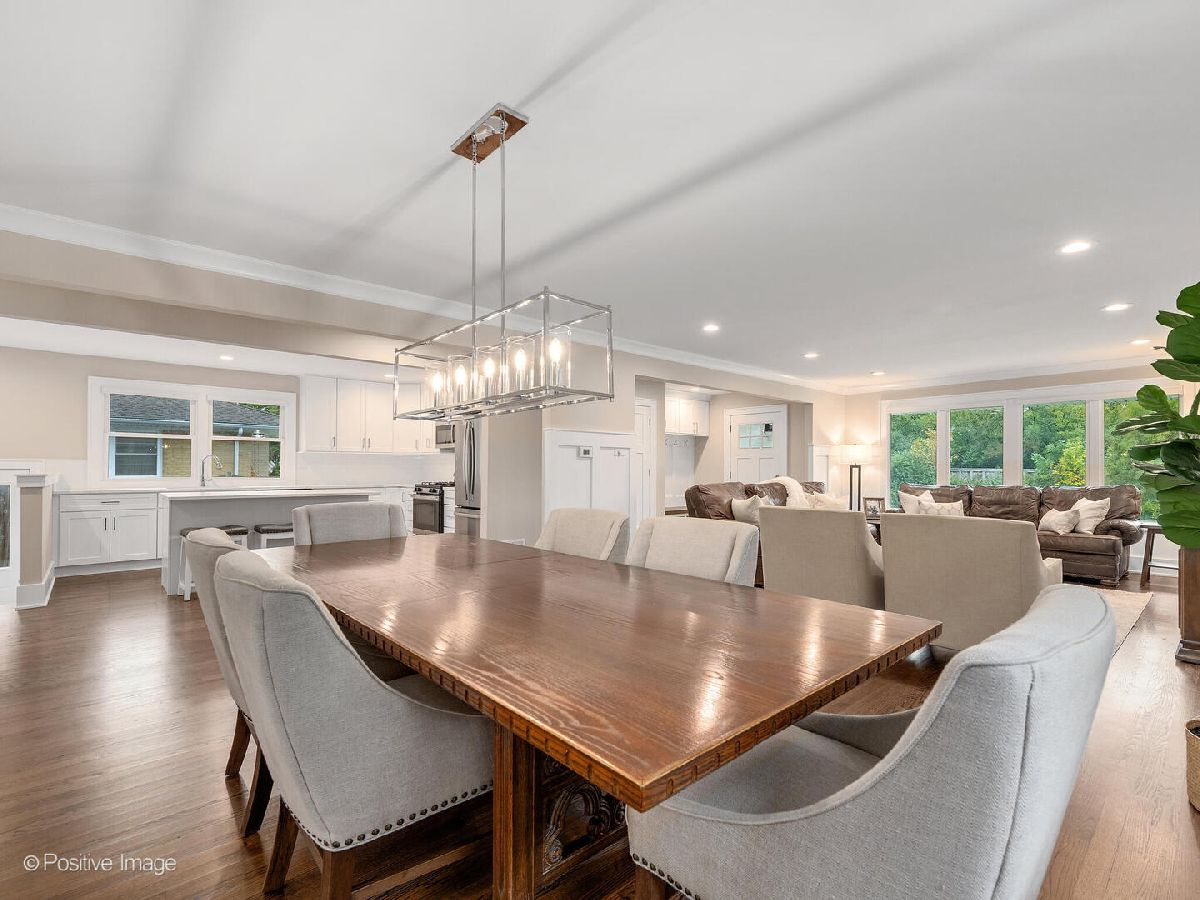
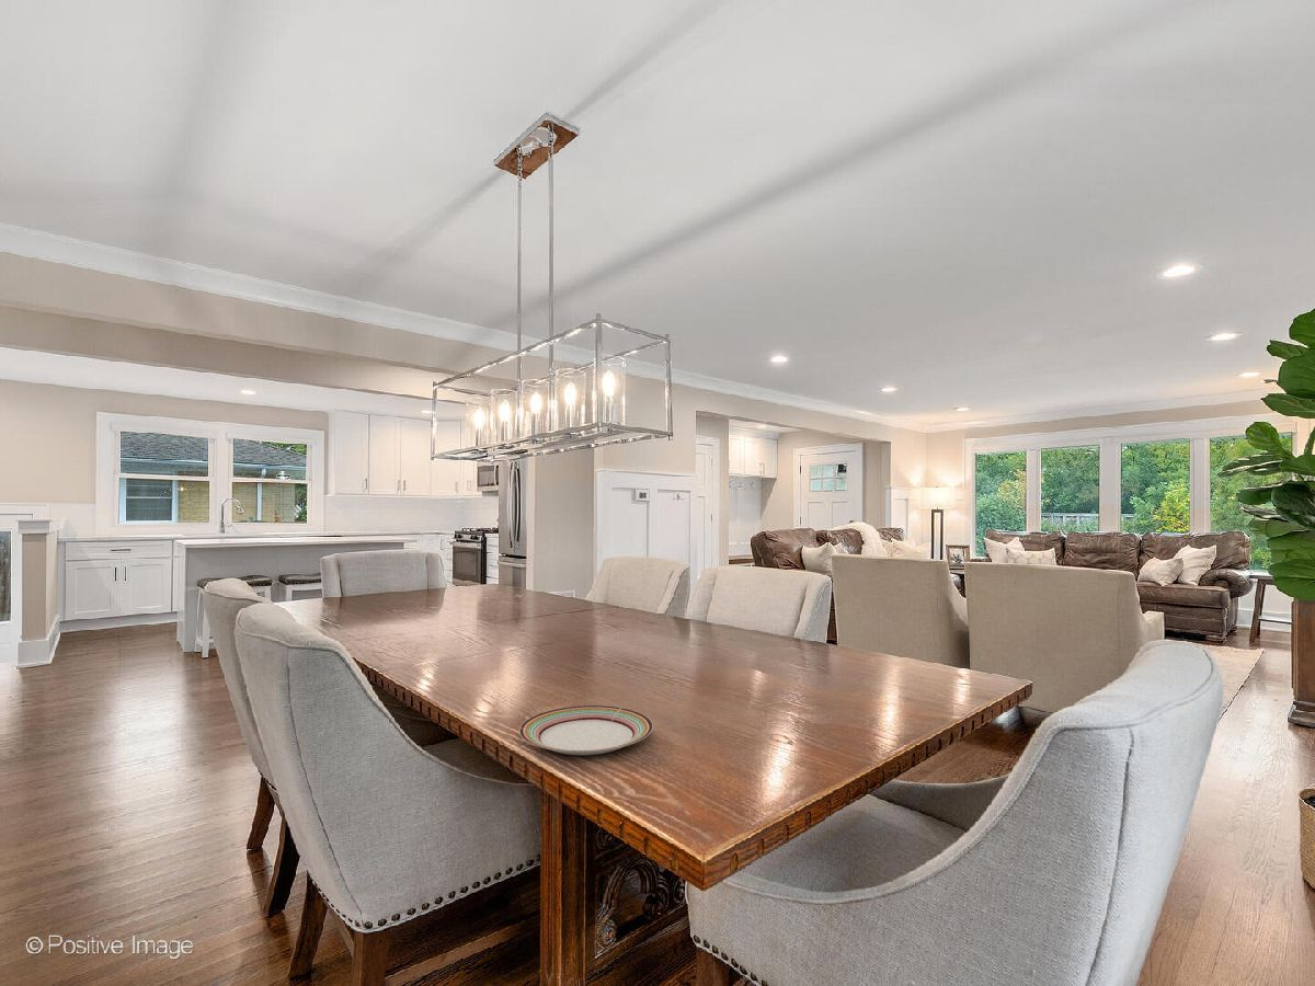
+ plate (586, 732)
